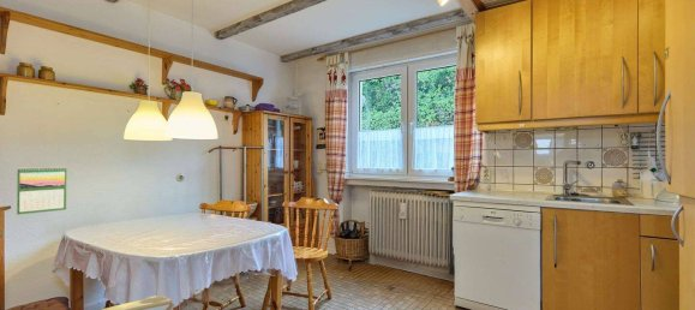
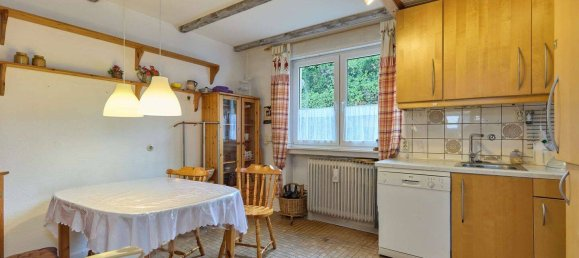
- calendar (42, 189)
